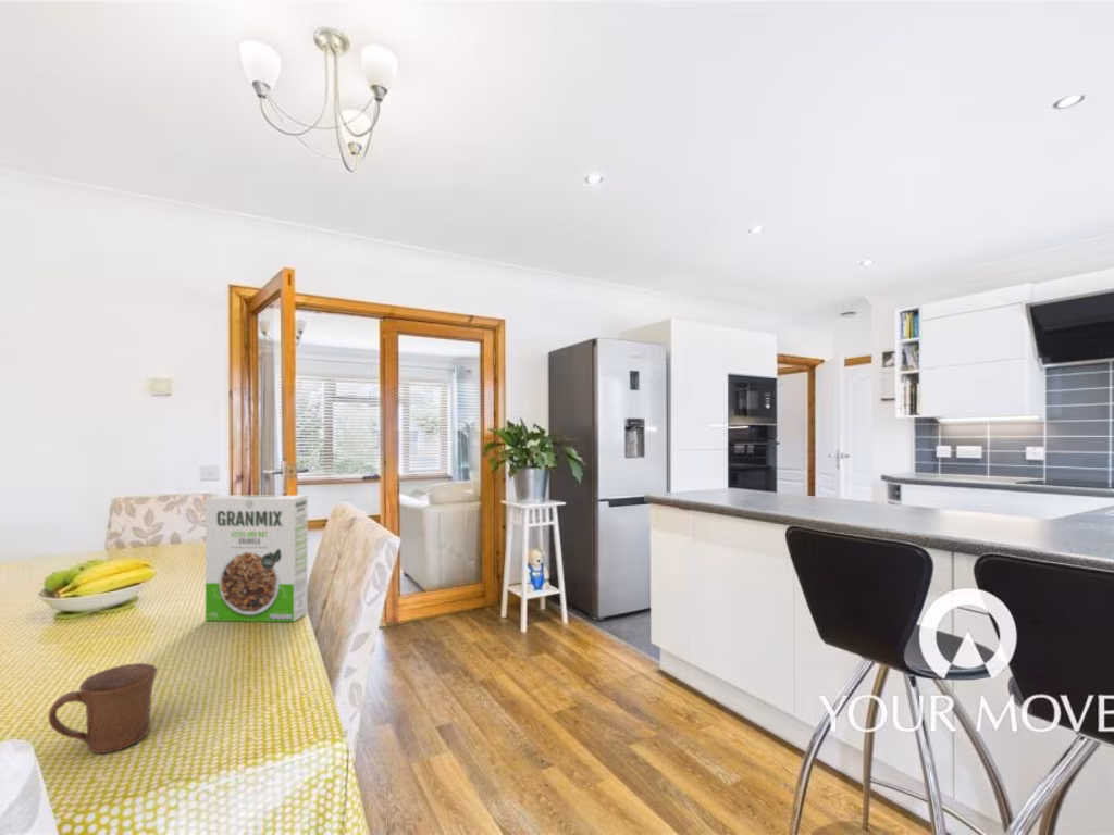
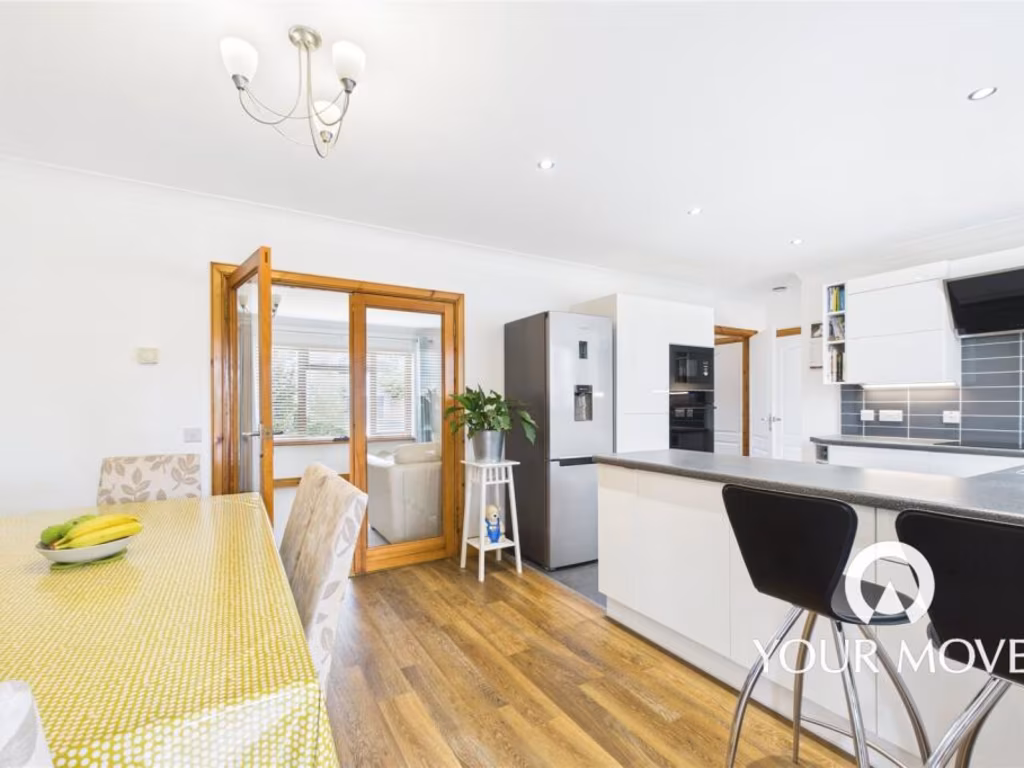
- cereal box (257, 557)
- mug (104, 711)
